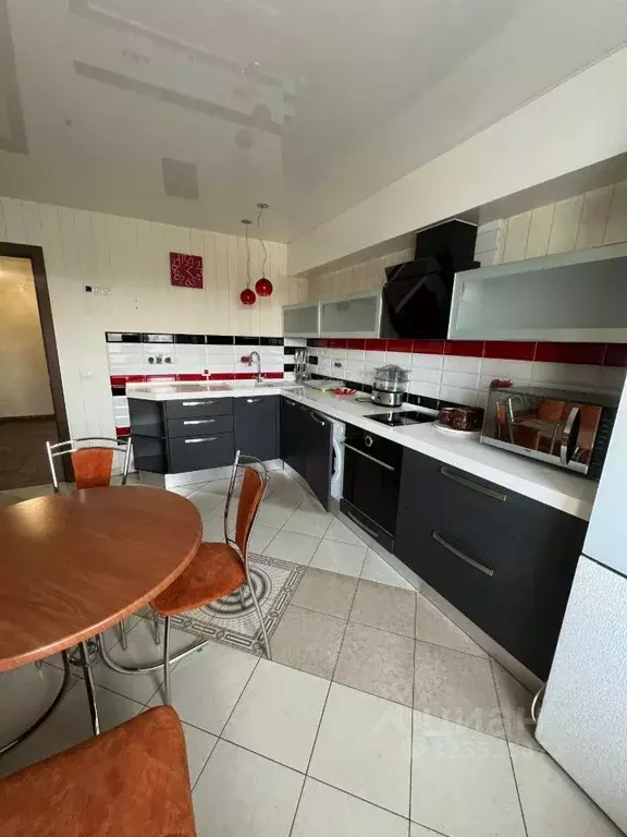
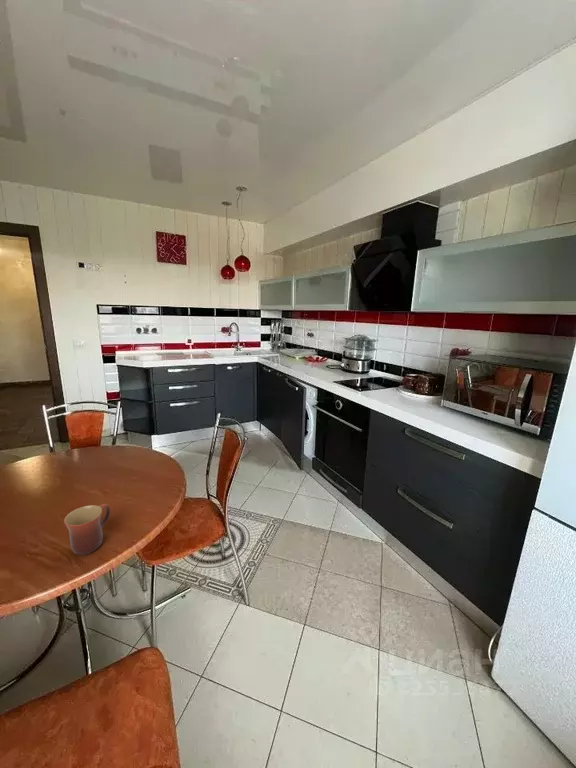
+ mug (91, 527)
